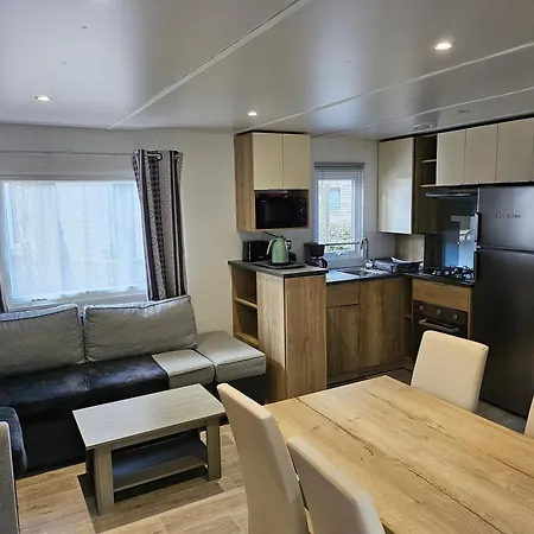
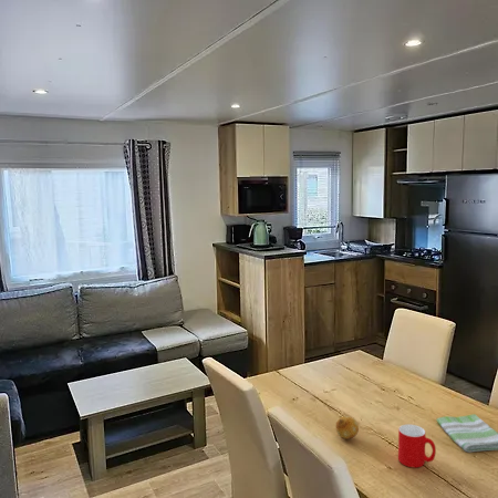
+ cup (416, 446)
+ dish towel (470, 430)
+ fruit (346, 427)
